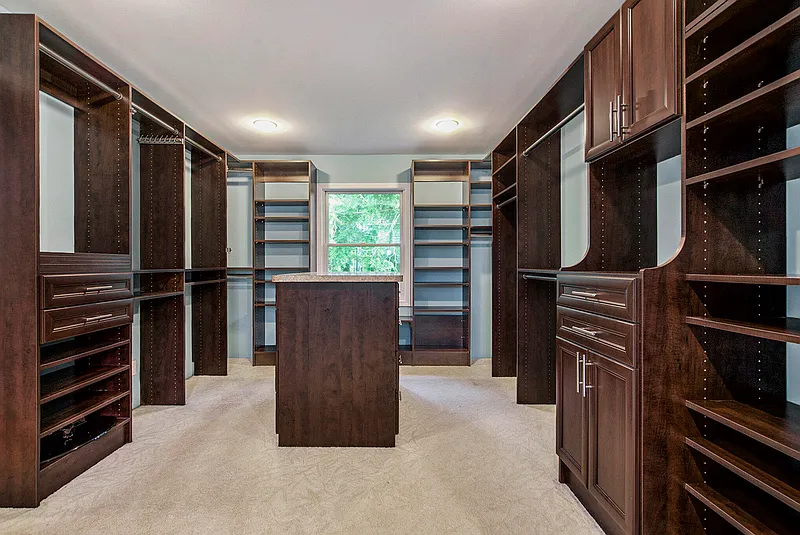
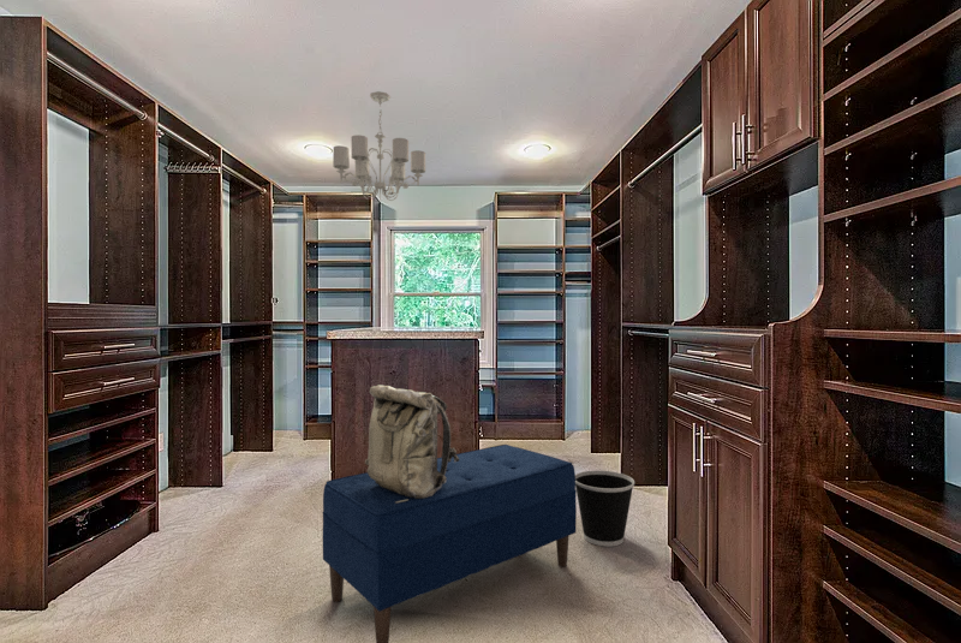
+ wastebasket (603, 508)
+ bench (456, 525)
+ backpack (414, 434)
+ chandelier (380, 147)
